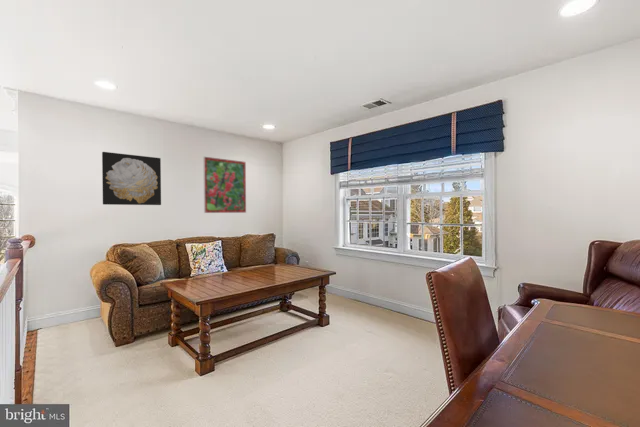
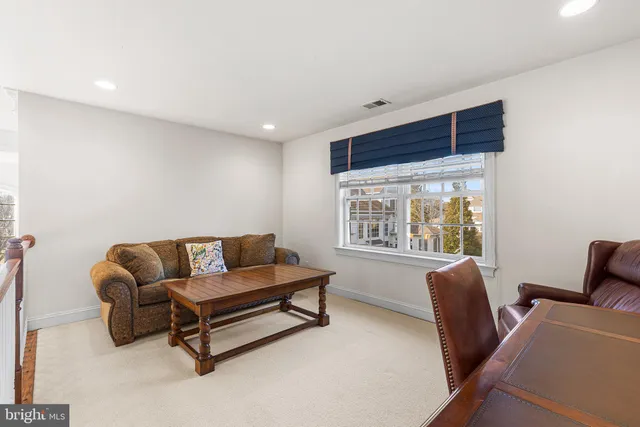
- wall art (133, 180)
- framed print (225, 186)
